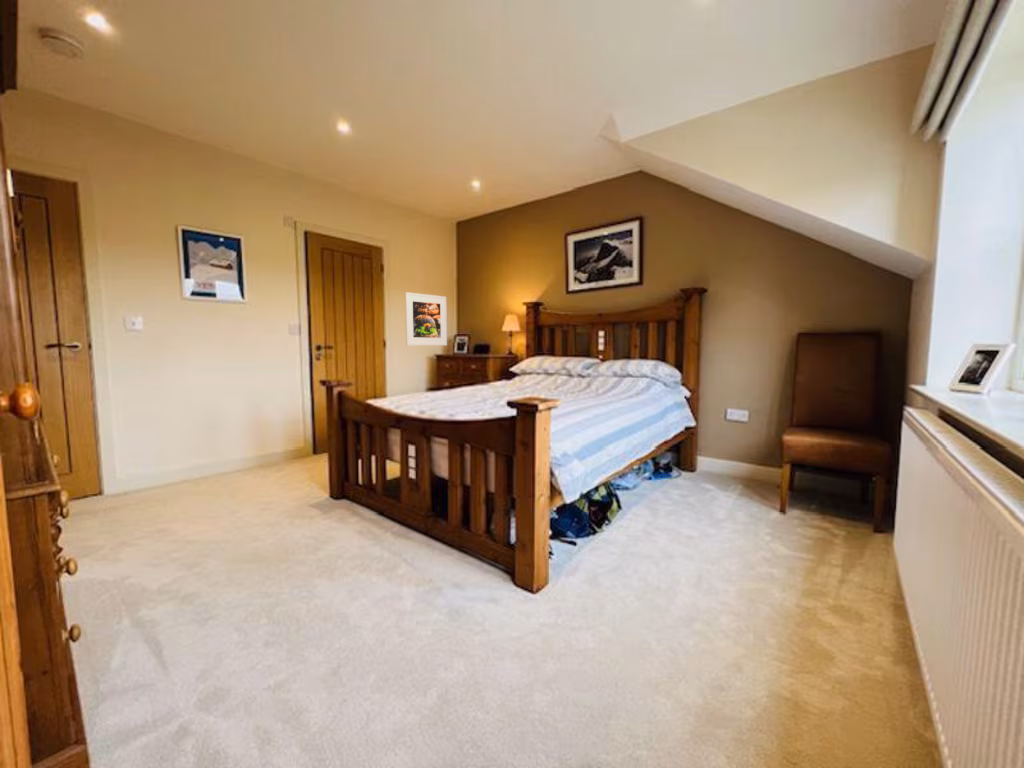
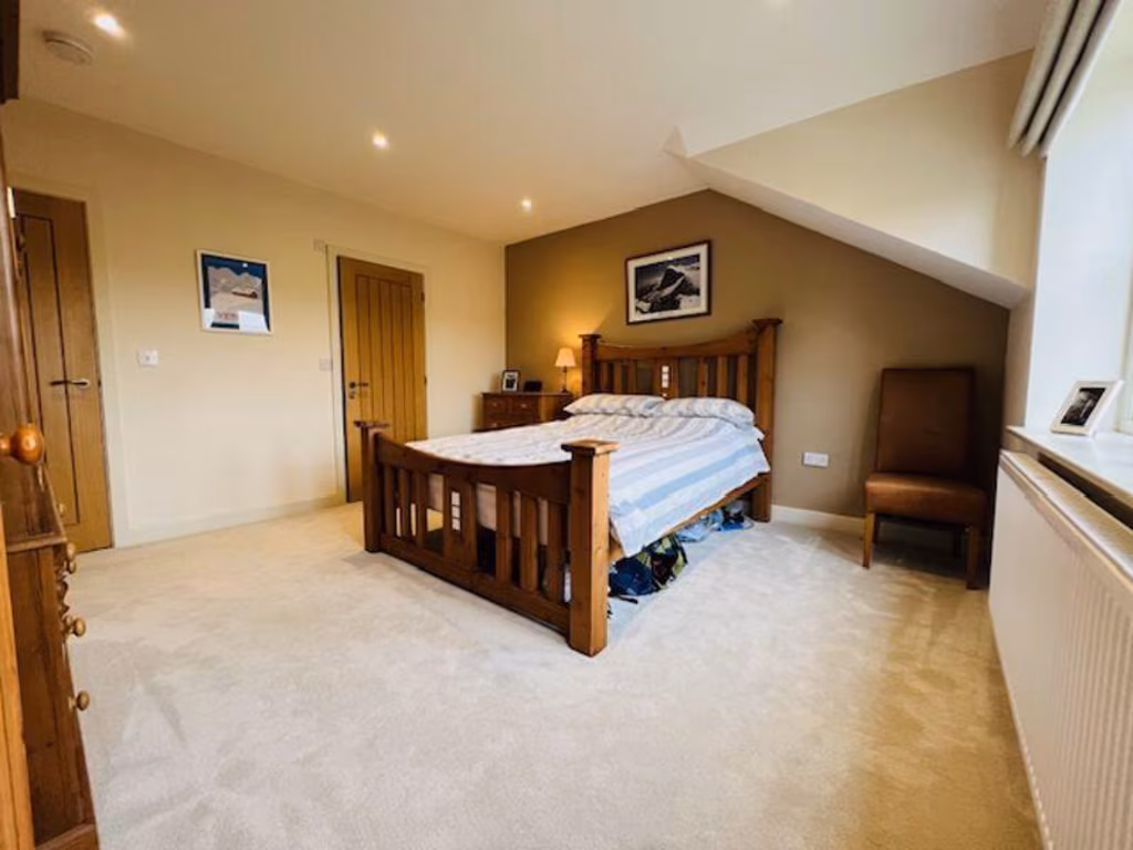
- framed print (426, 320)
